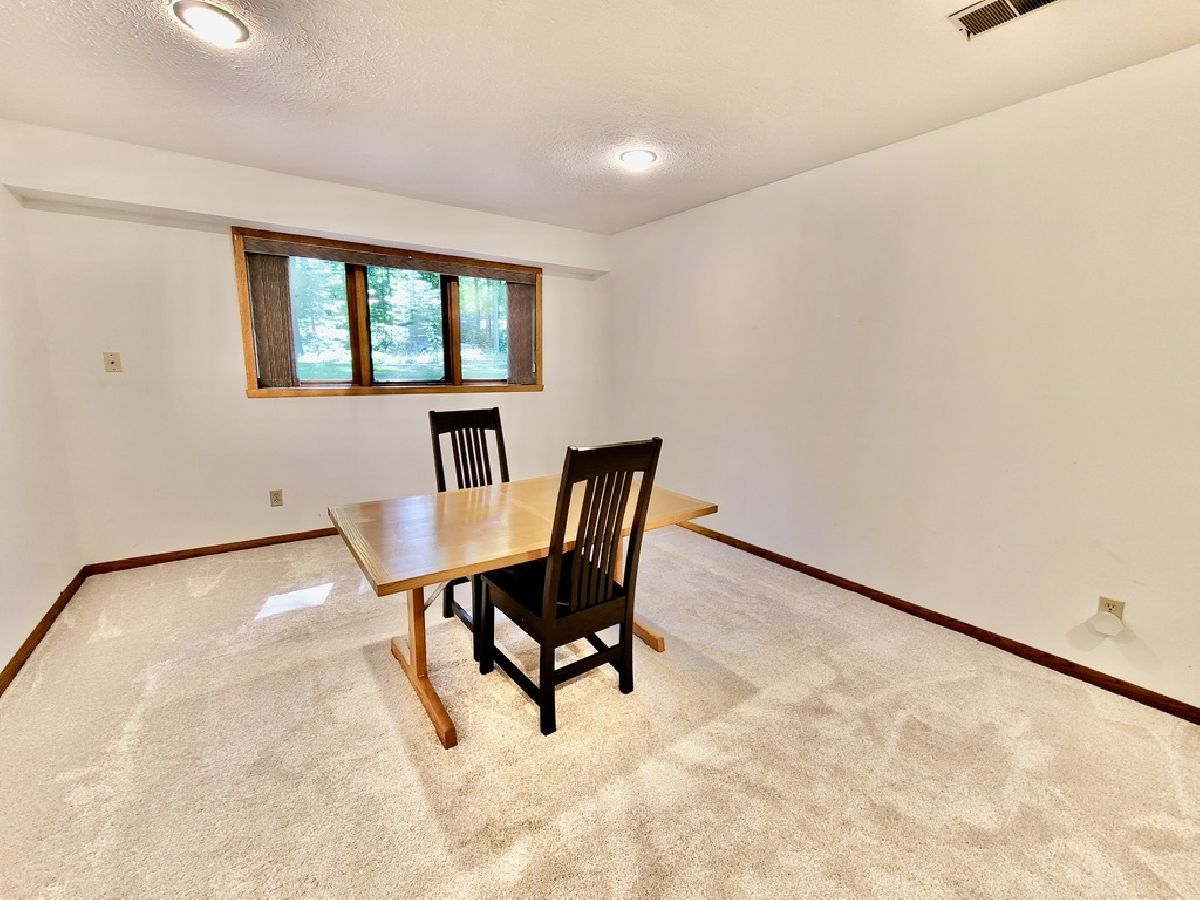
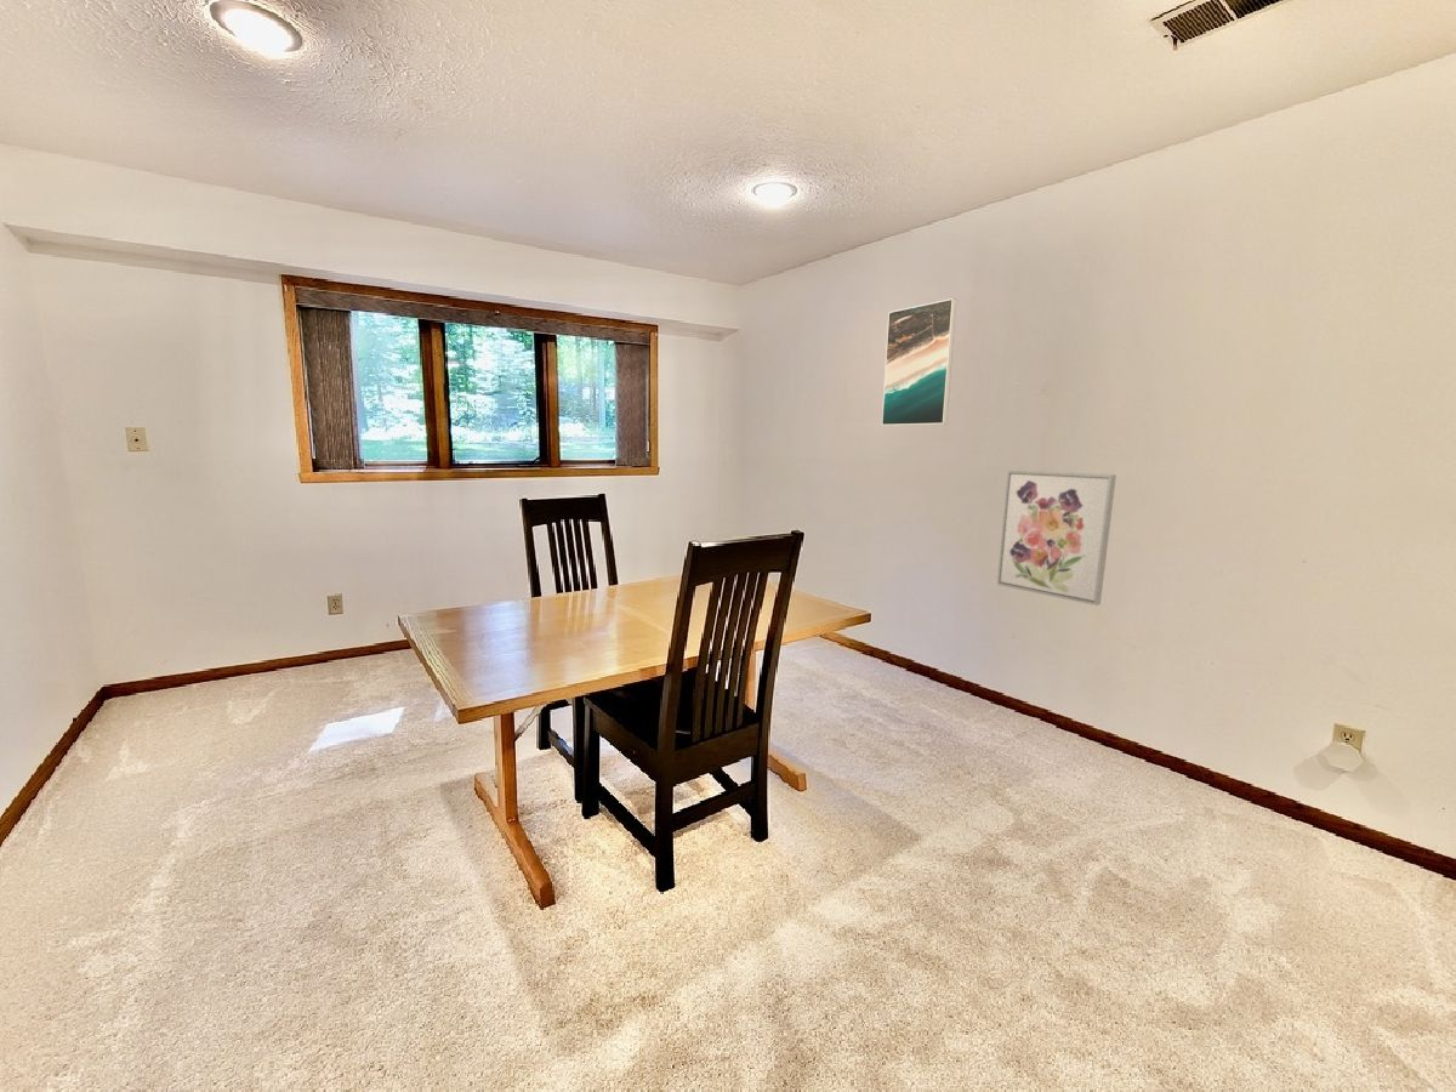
+ wall art (1052, 534)
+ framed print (916, 365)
